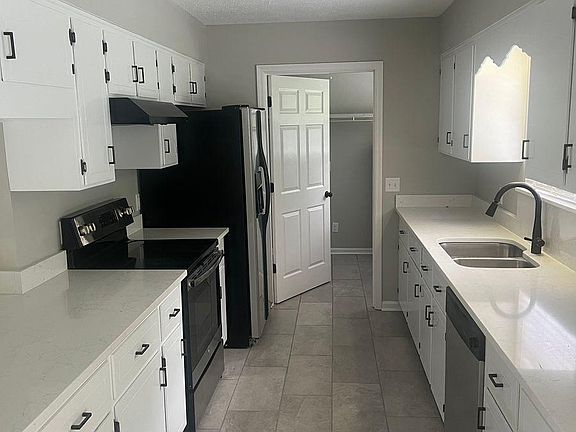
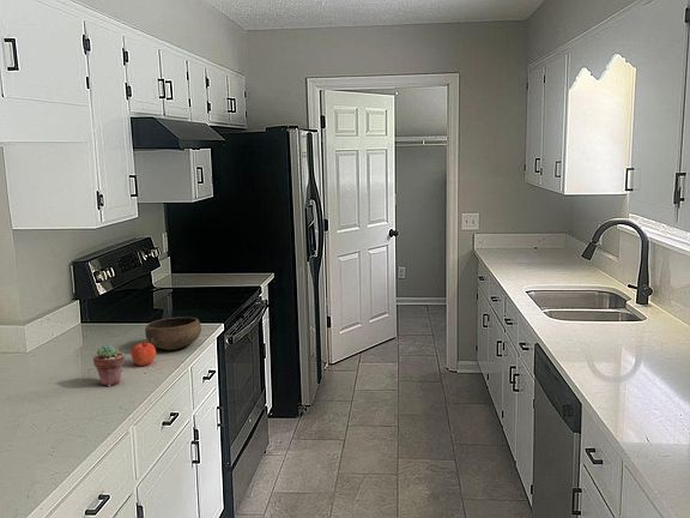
+ bowl (172, 333)
+ apple (143, 353)
+ potted succulent (109, 363)
